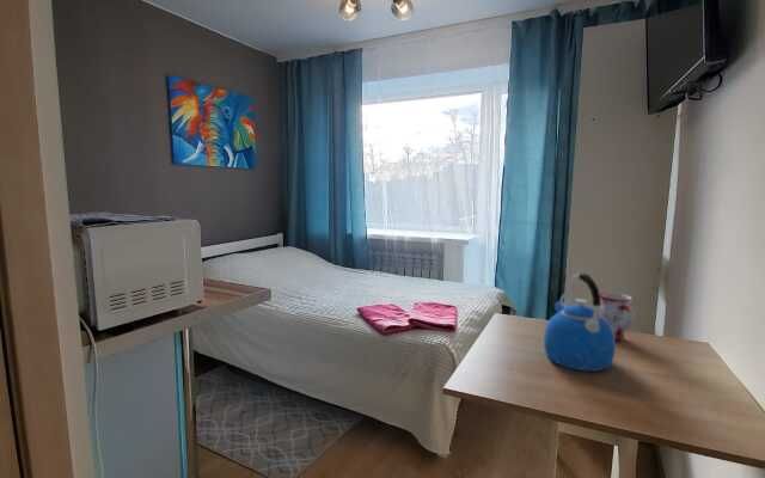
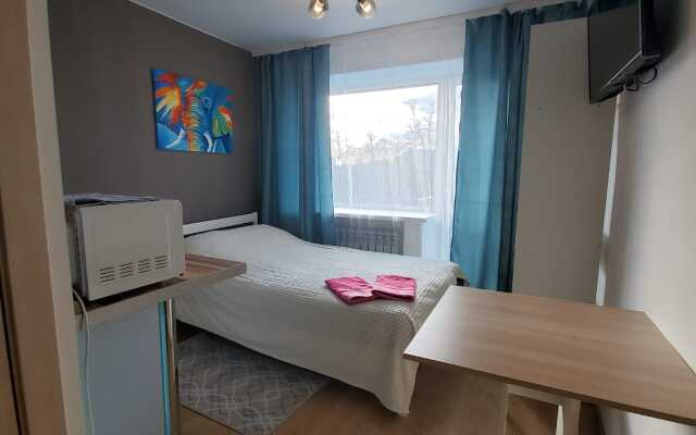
- mug (618, 318)
- kettle (575, 314)
